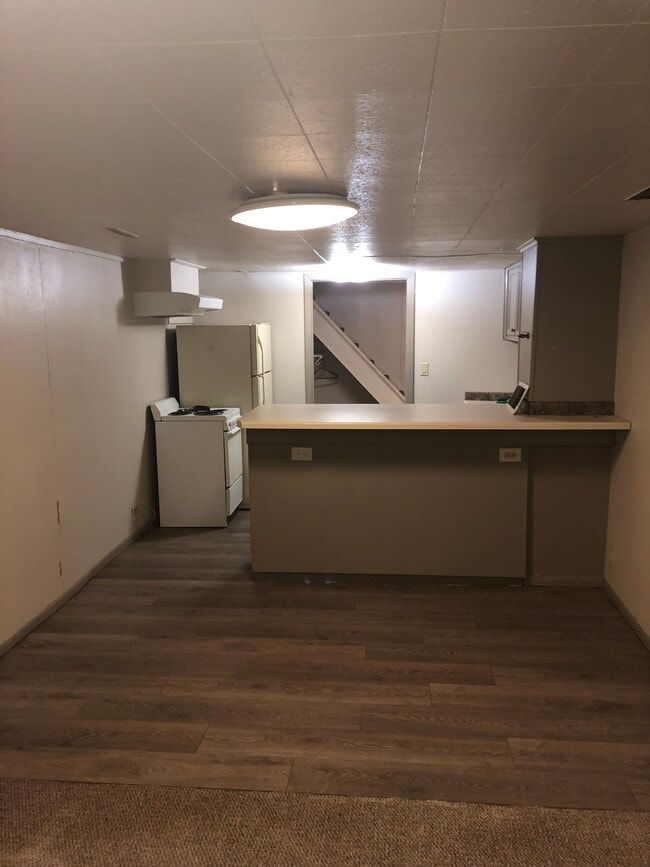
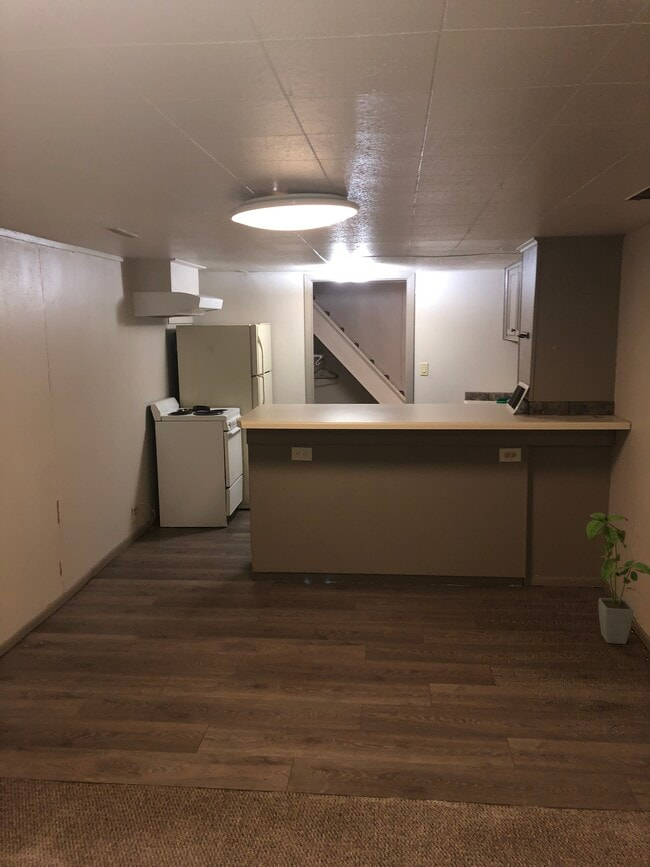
+ house plant (615, 581)
